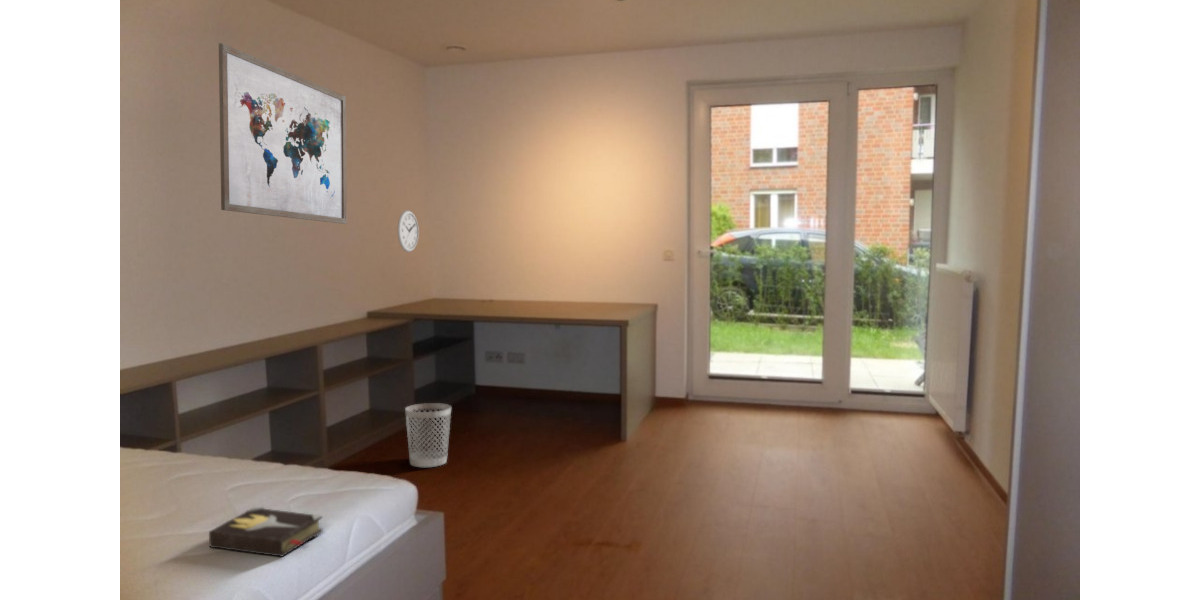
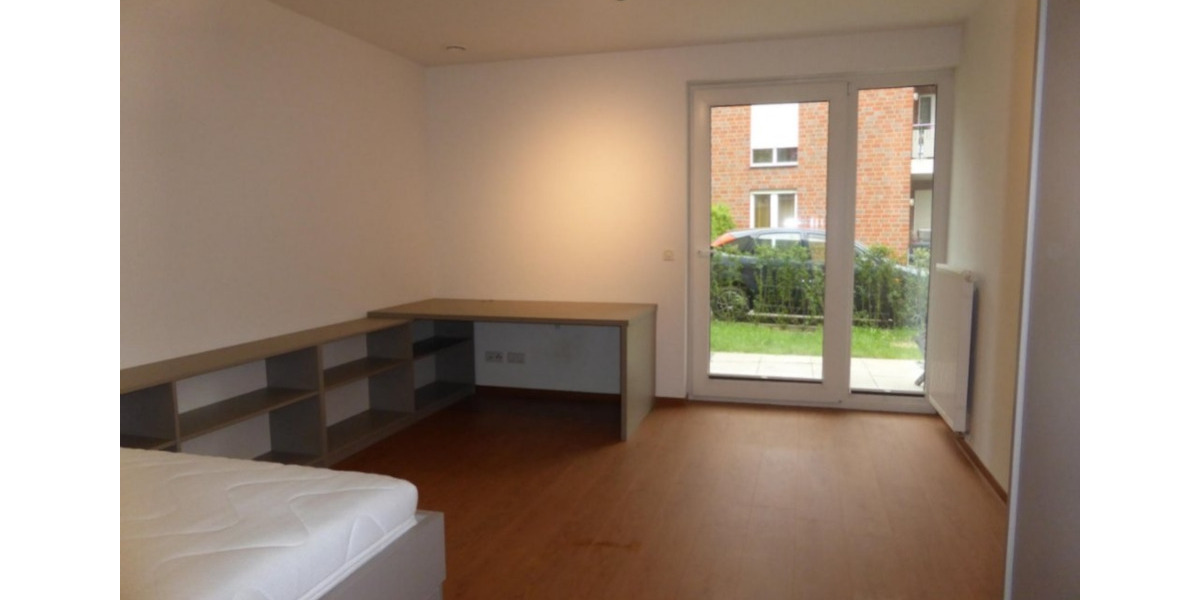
- hardback book (267, 529)
- wall clock (409, 231)
- wall art (291, 145)
- wastebasket (428, 435)
